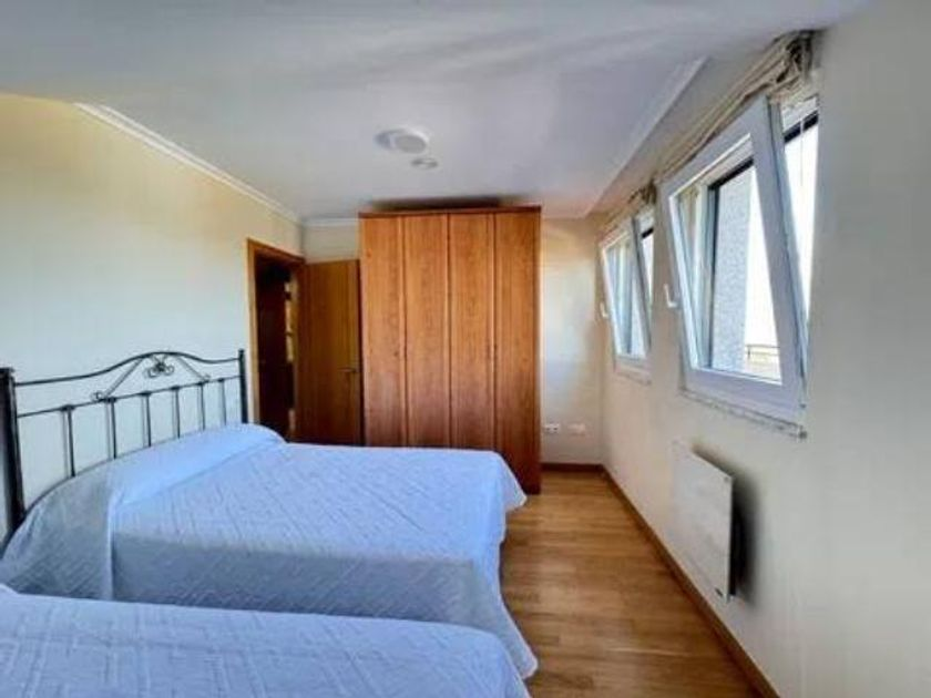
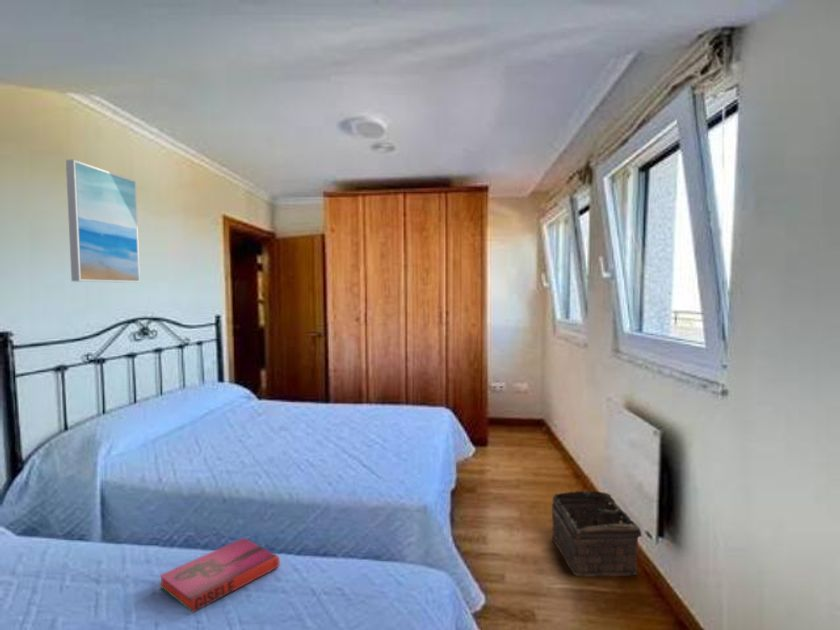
+ hardback book (221, 571)
+ basket (598, 527)
+ wall art (106, 226)
